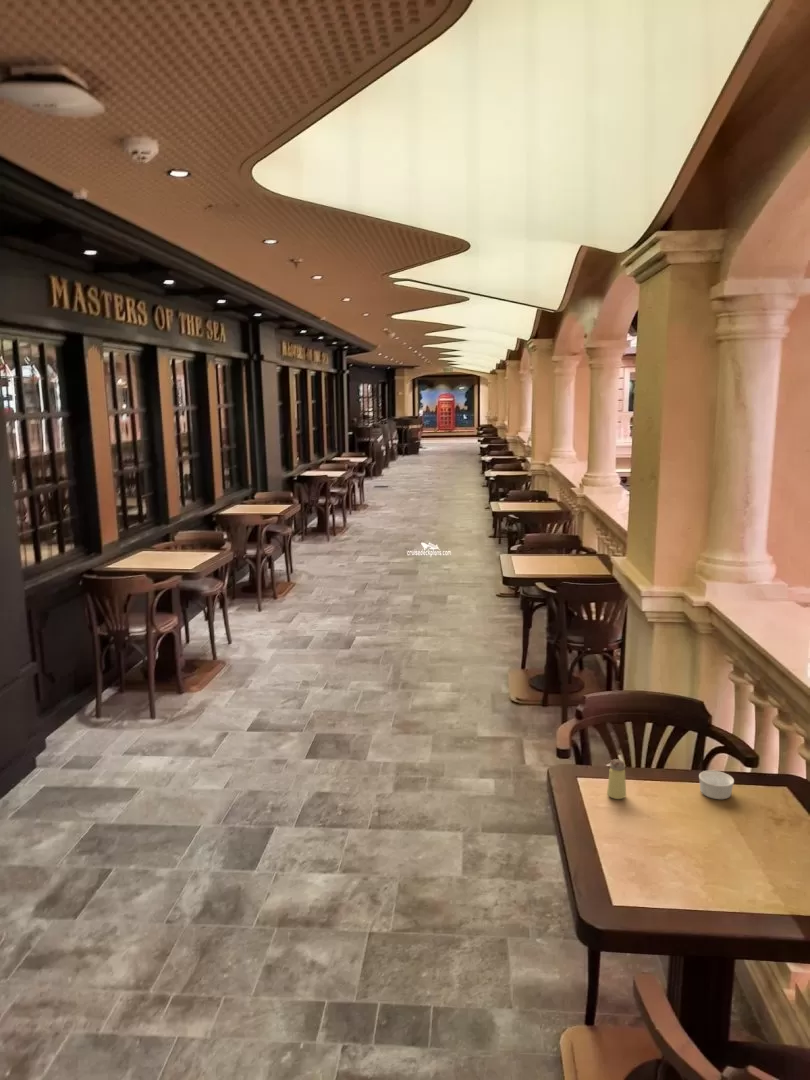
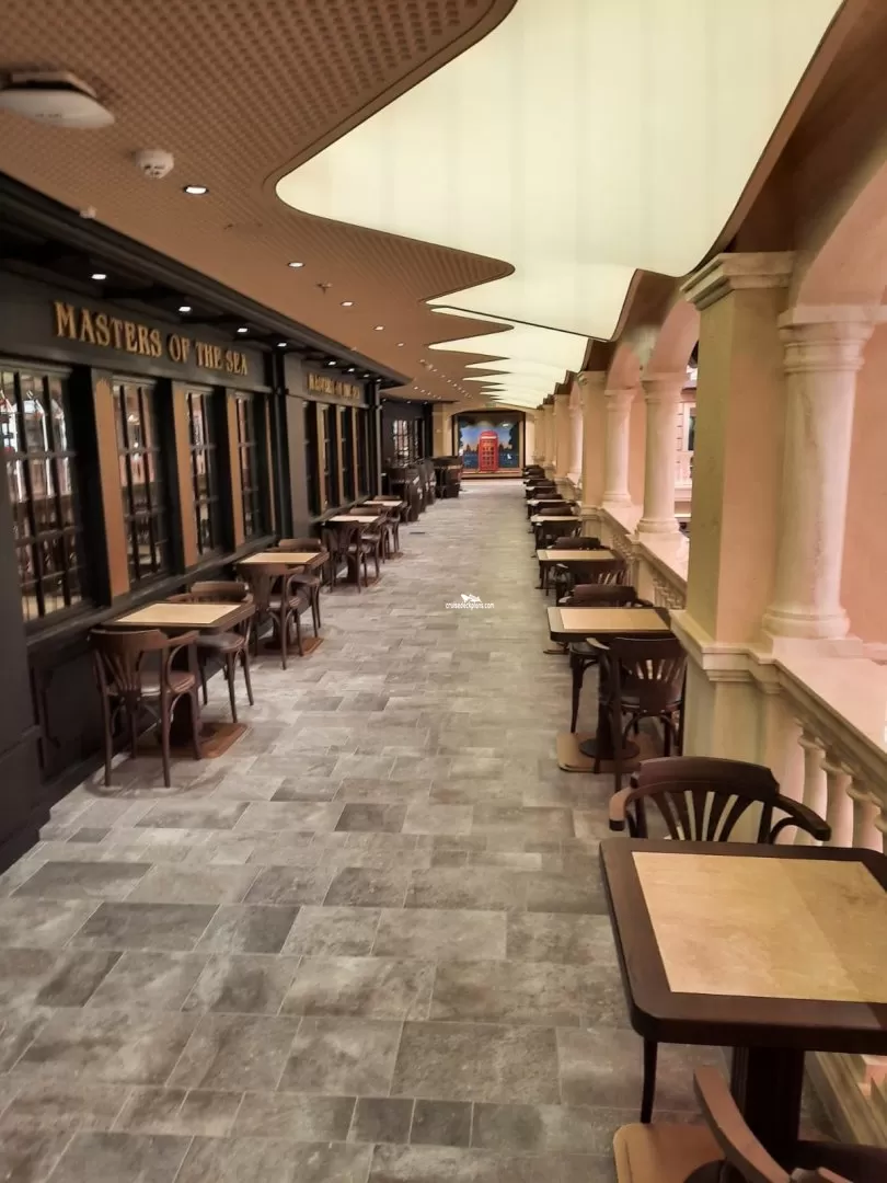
- saltshaker (617, 778)
- ramekin (715, 785)
